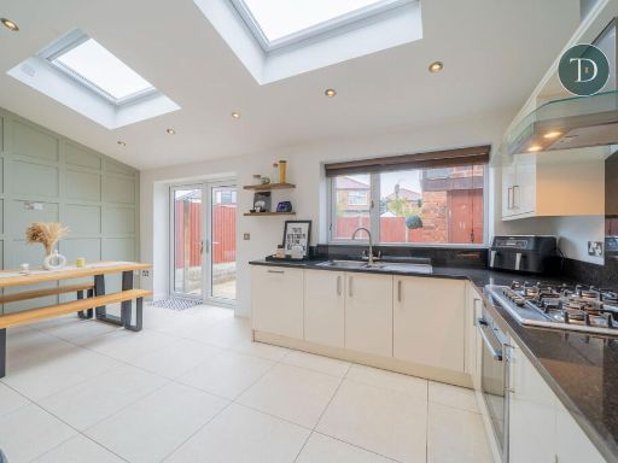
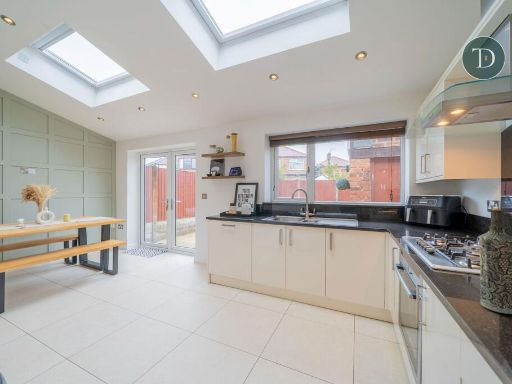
+ bottle (497, 258)
